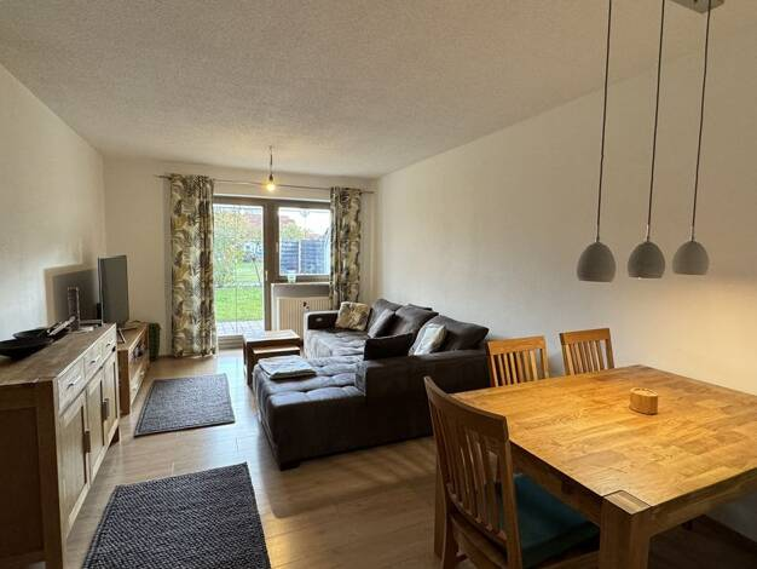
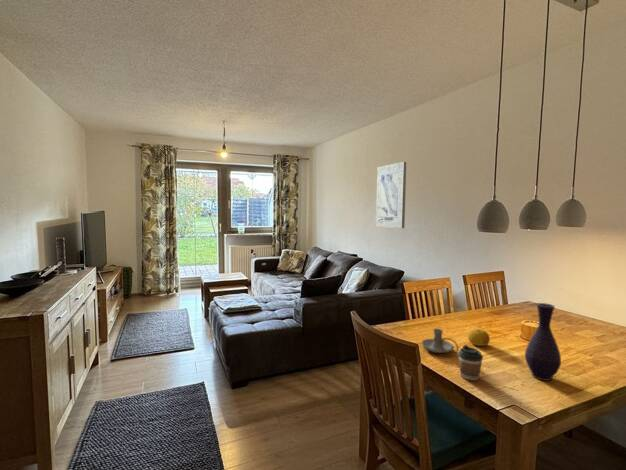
+ vase (543, 341)
+ wall art (390, 196)
+ fruit (478, 336)
+ candle holder (440, 340)
+ coffee cup (470, 362)
